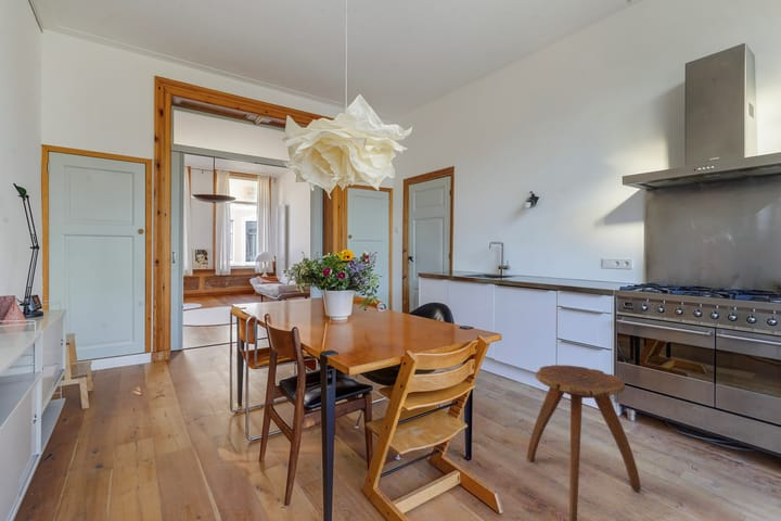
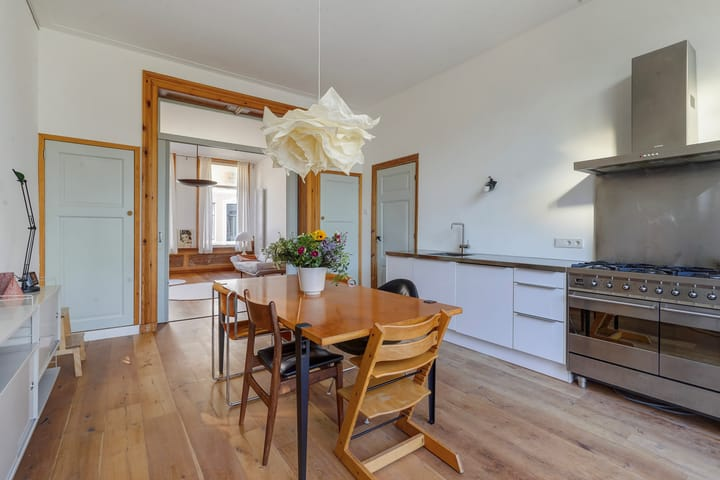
- stool (573, 427)
